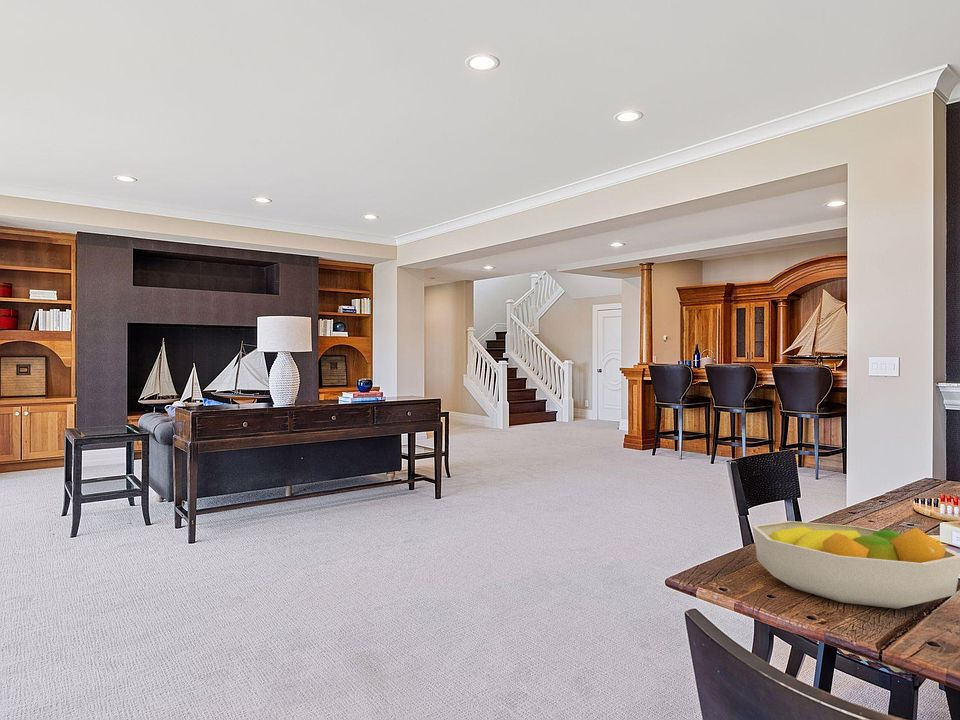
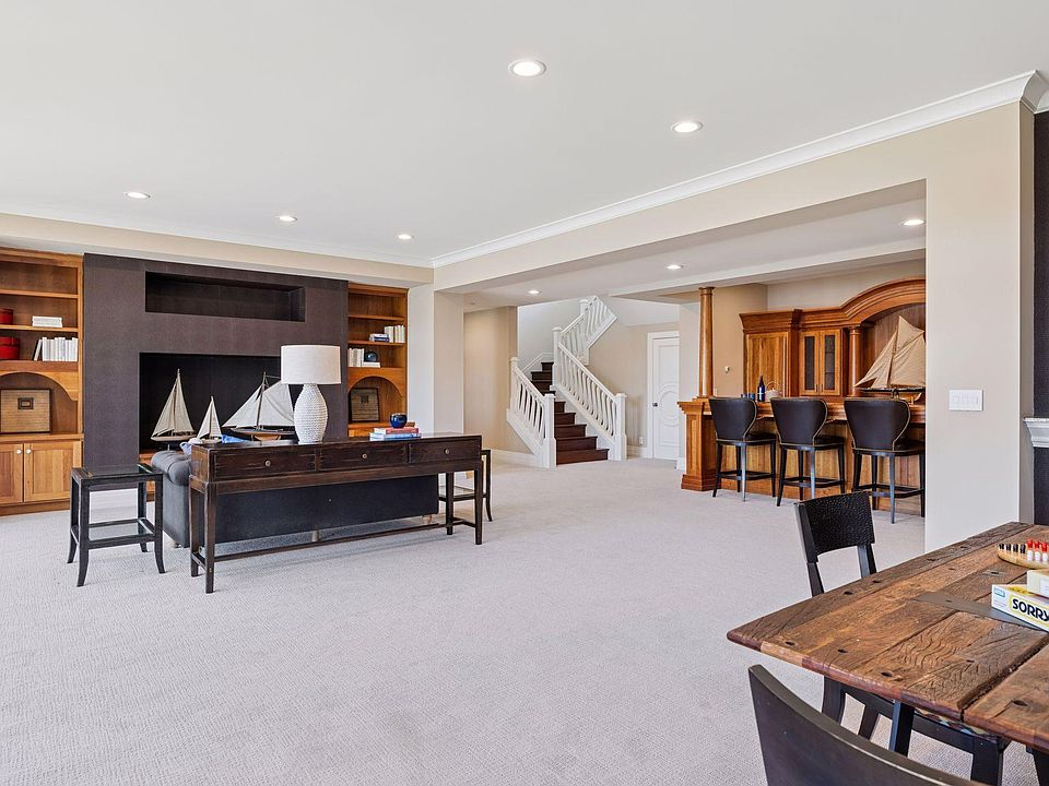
- fruit bowl (848, 553)
